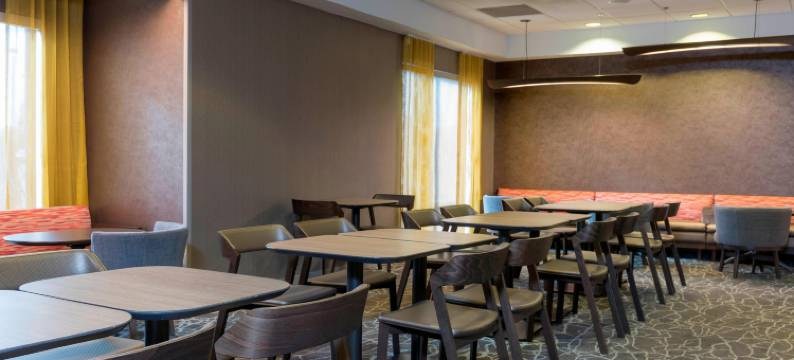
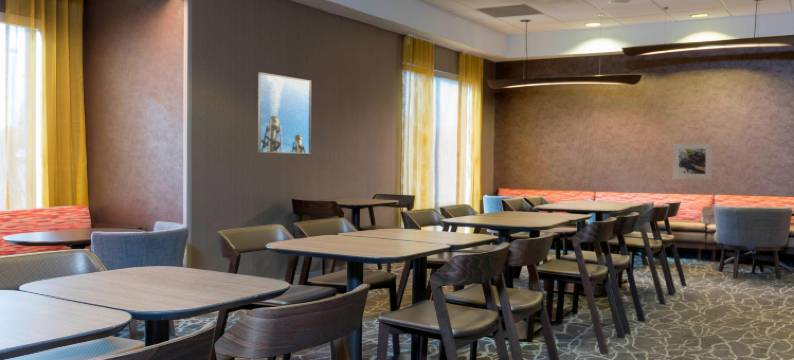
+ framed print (692, 161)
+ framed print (285, 115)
